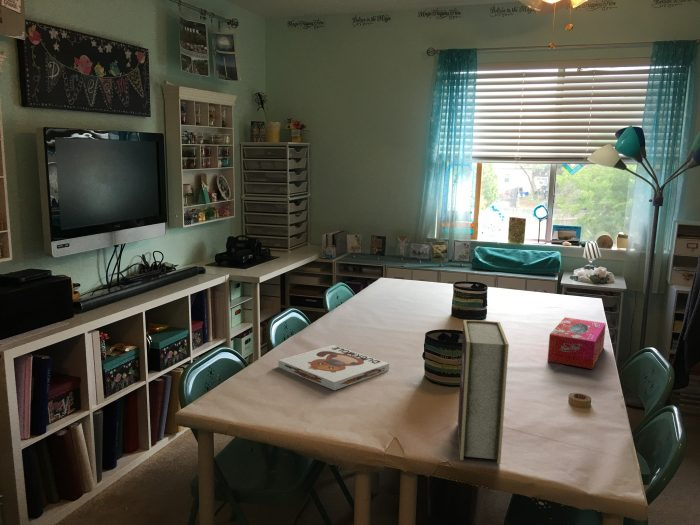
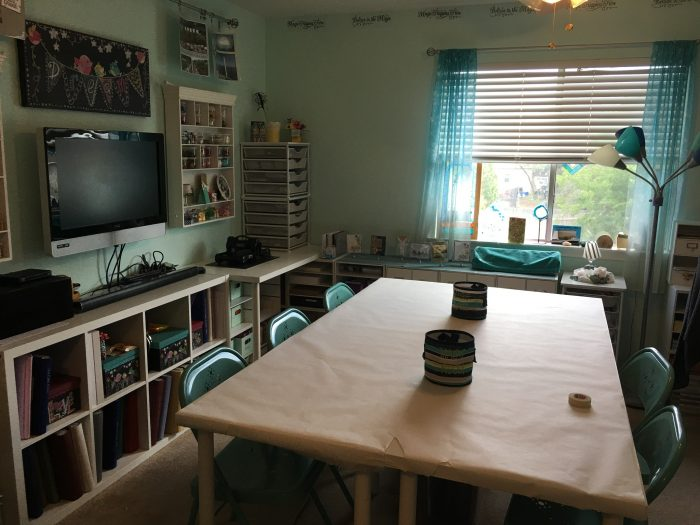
- tissue box (577, 341)
- book (480, 387)
- board game (333, 365)
